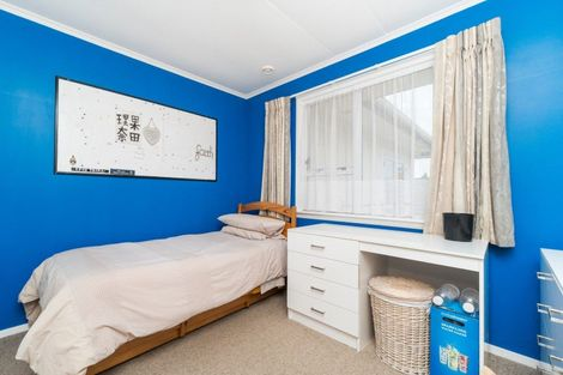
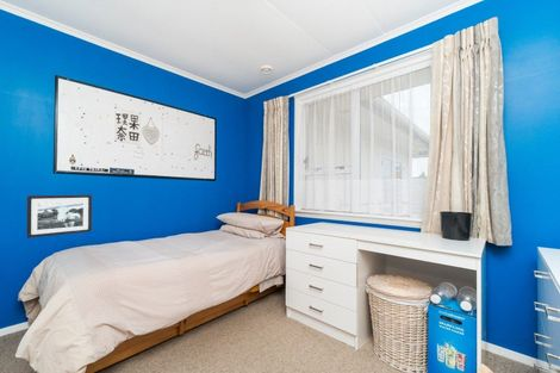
+ picture frame (61, 215)
